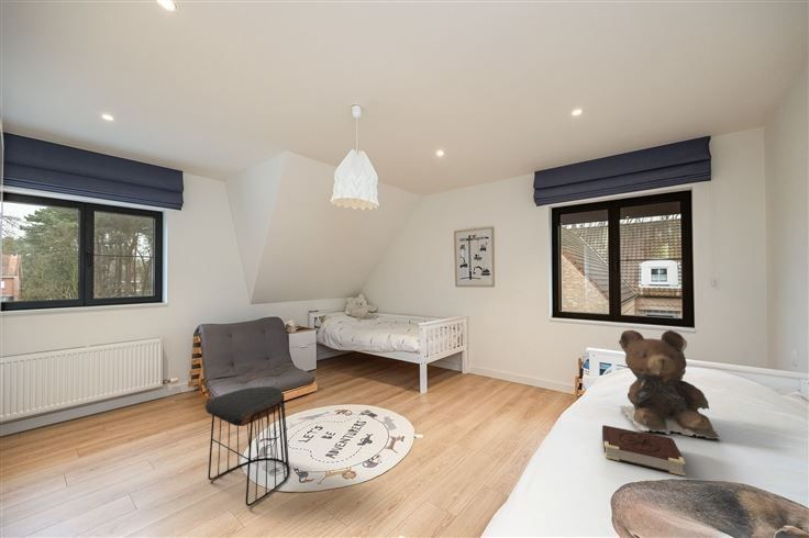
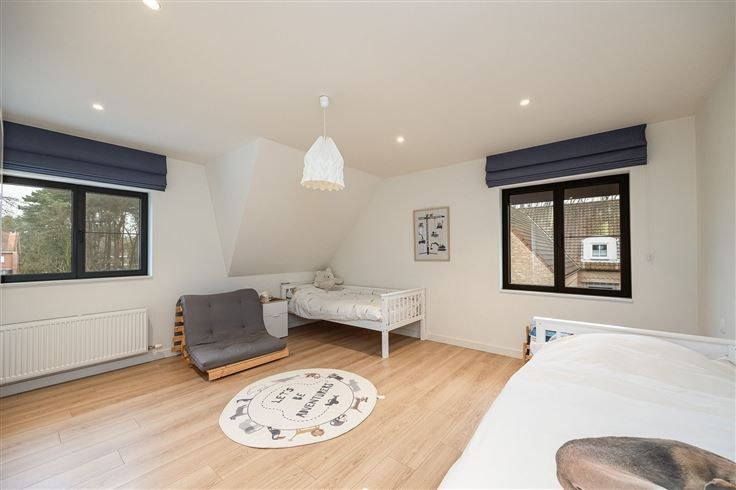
- teddy bear (664, 377)
- stool (256, 437)
- book (639, 446)
